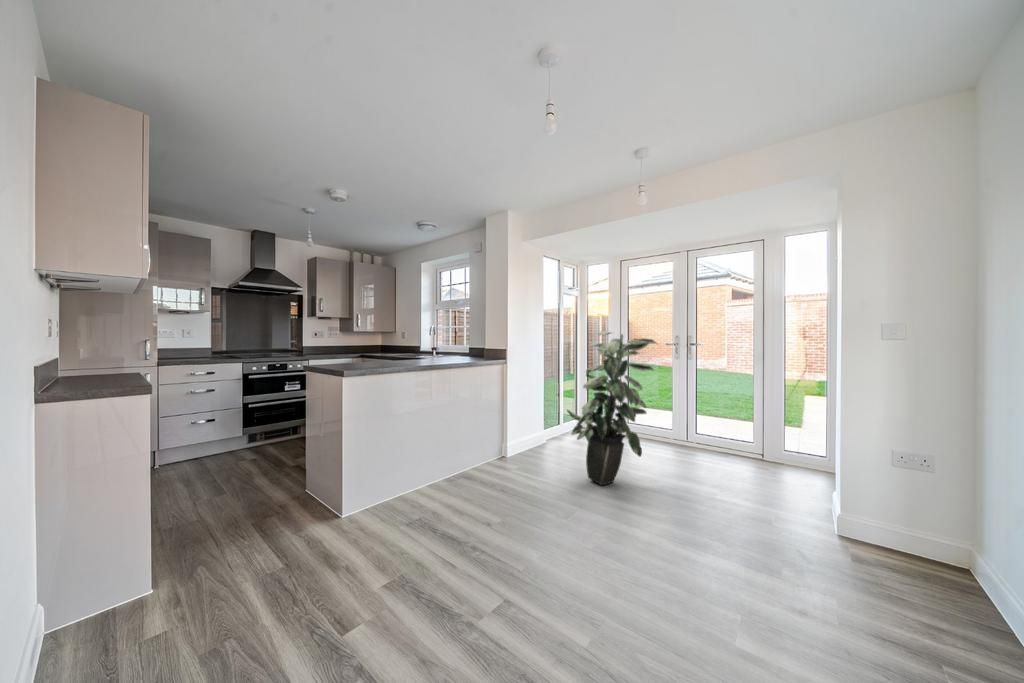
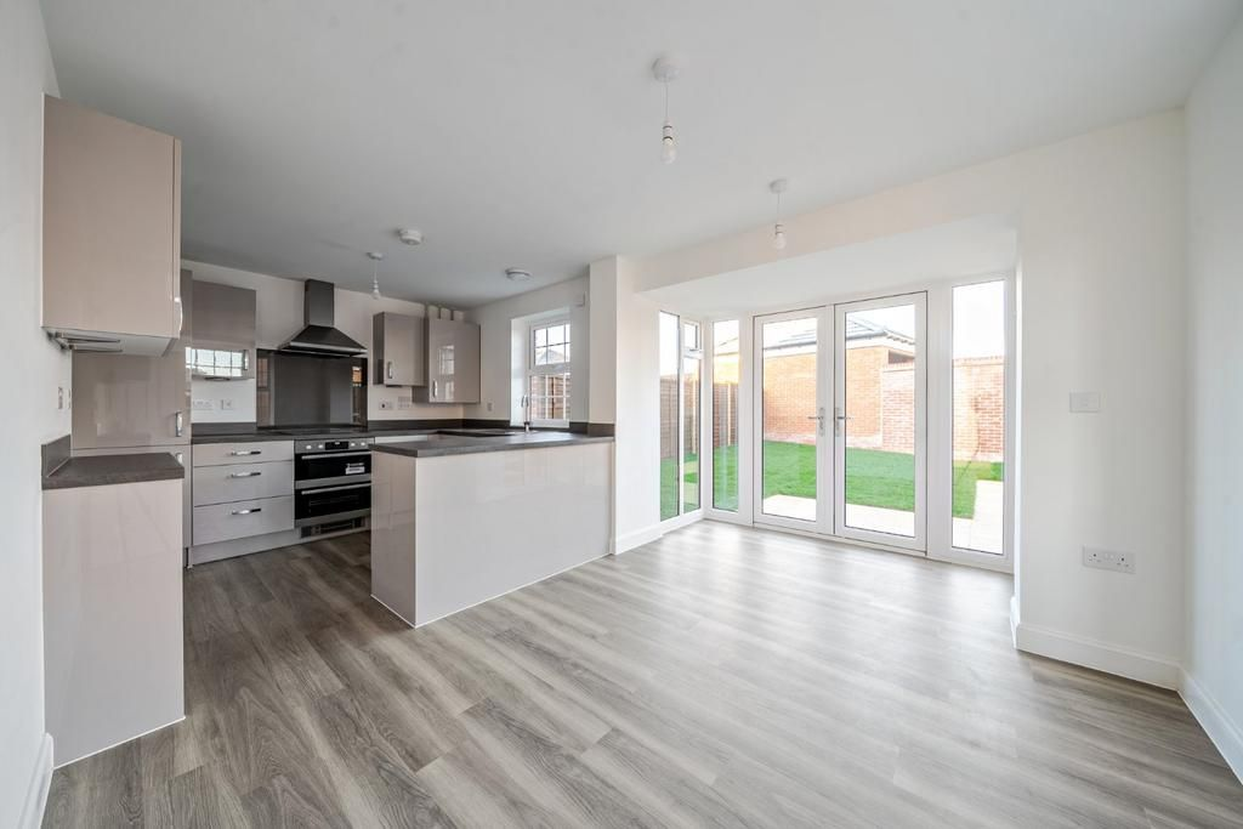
- indoor plant (610, 406)
